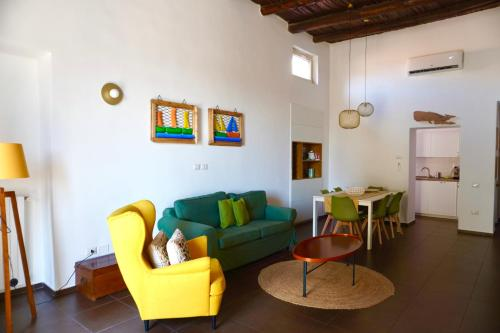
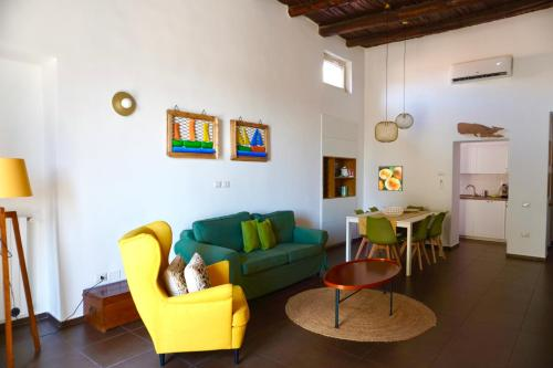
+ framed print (389, 178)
